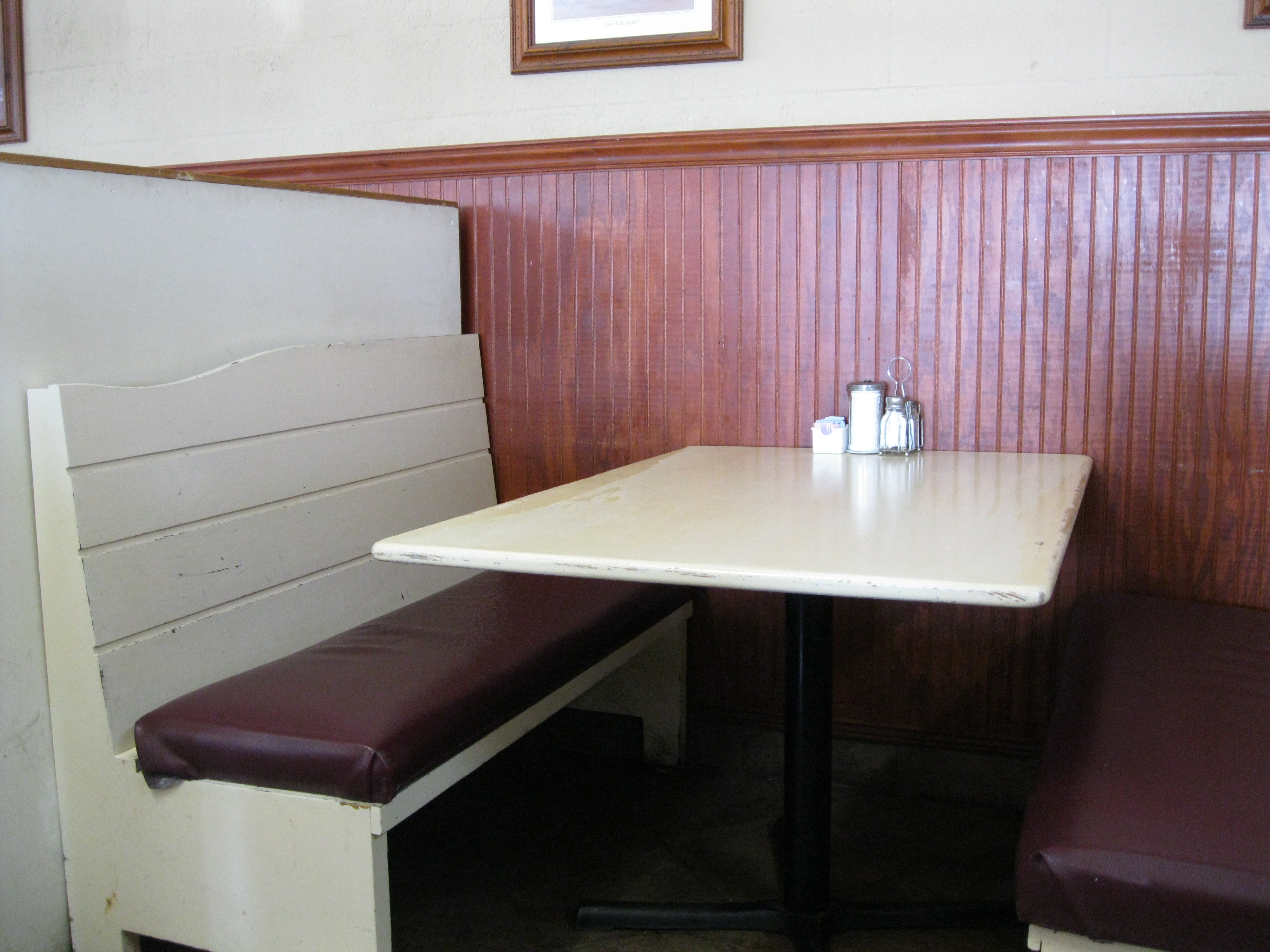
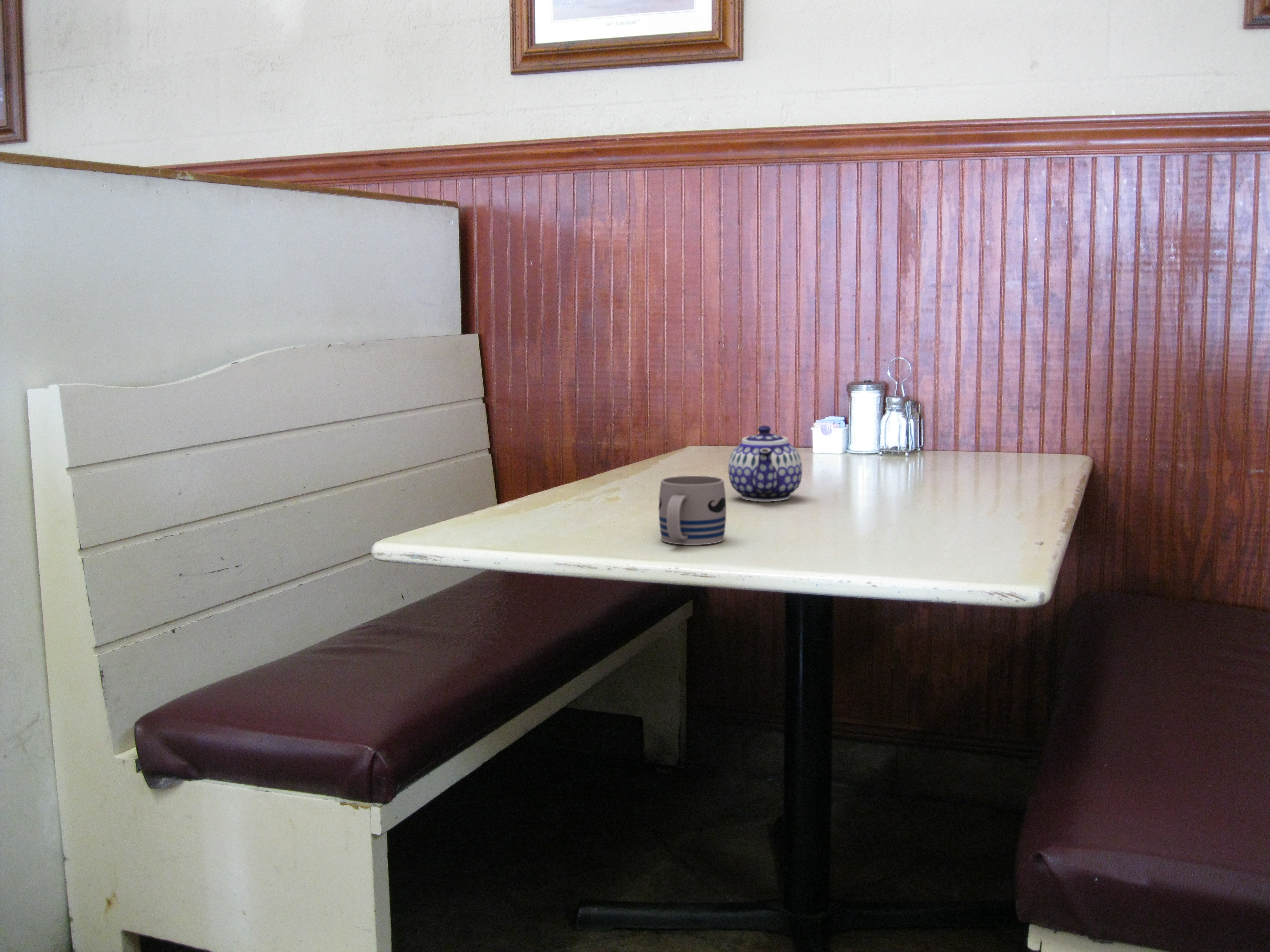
+ teapot (765, 462)
+ mug (688, 511)
